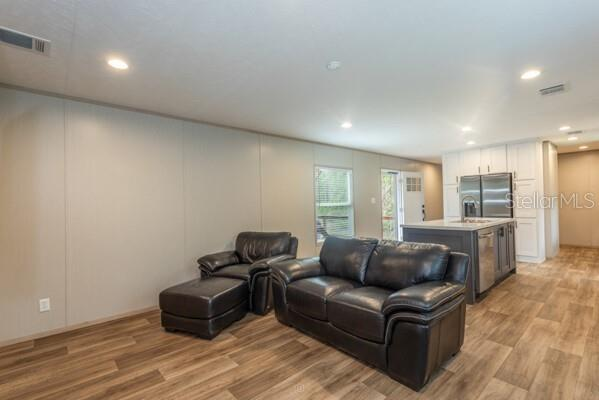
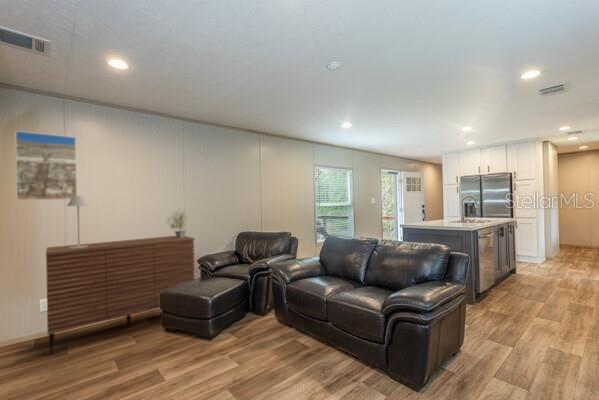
+ potted plant (178, 222)
+ table lamp (78, 221)
+ sideboard (127, 284)
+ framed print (47, 167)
